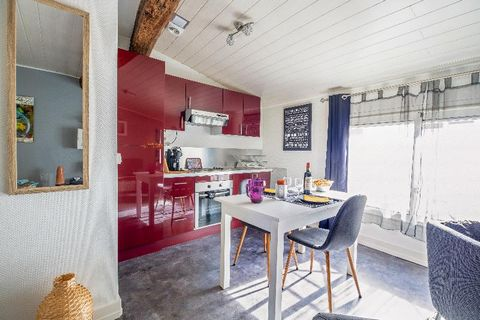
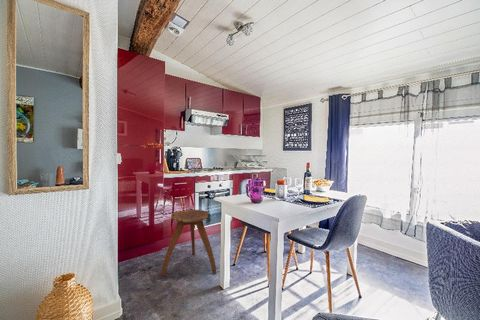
+ stool (194, 238)
